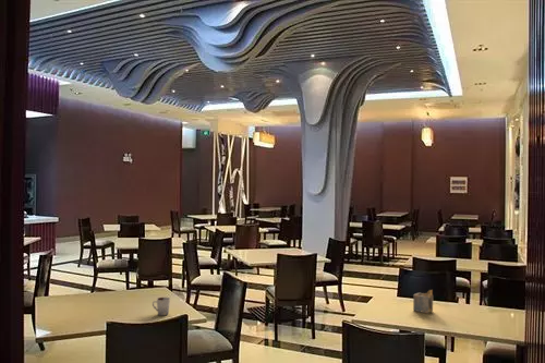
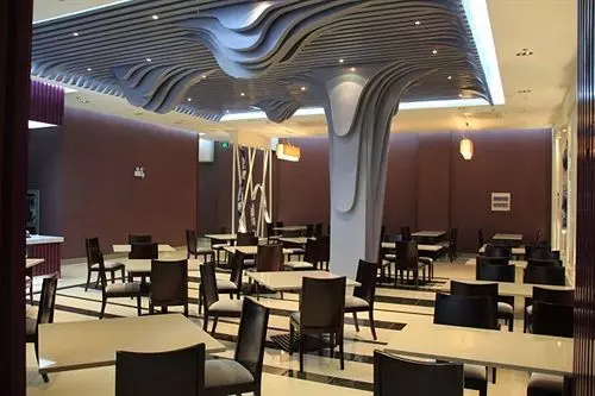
- cup (160, 306)
- napkin holder (423, 300)
